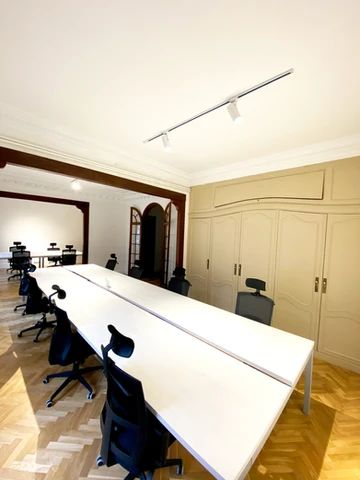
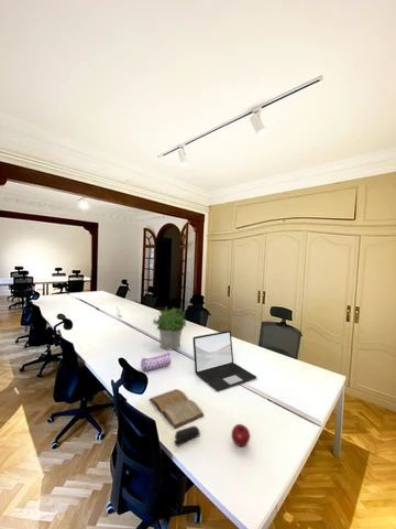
+ laptop (224, 357)
+ apple (240, 435)
+ stapler (187, 433)
+ book (175, 404)
+ pencil case (155, 360)
+ potted plant (169, 326)
